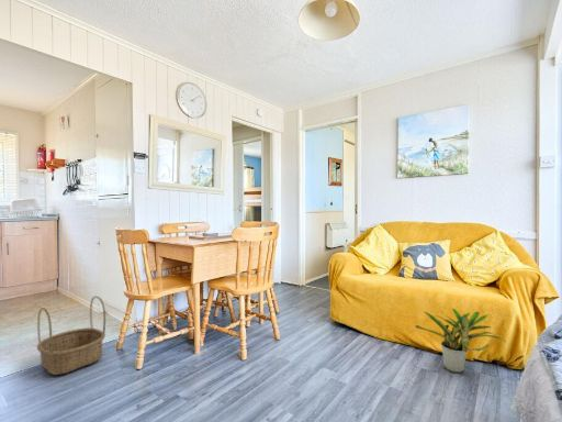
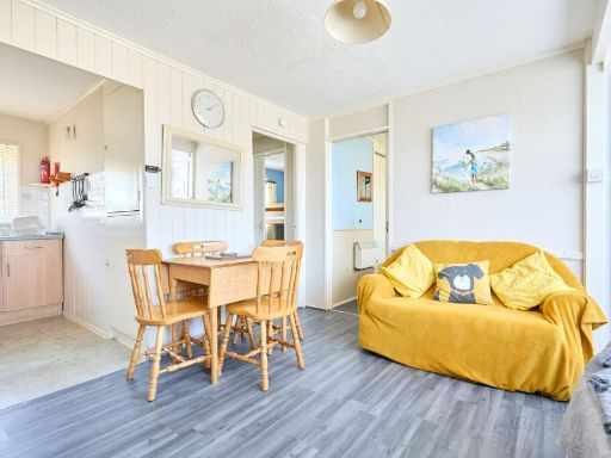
- potted plant (458, 340)
- basket (71, 332)
